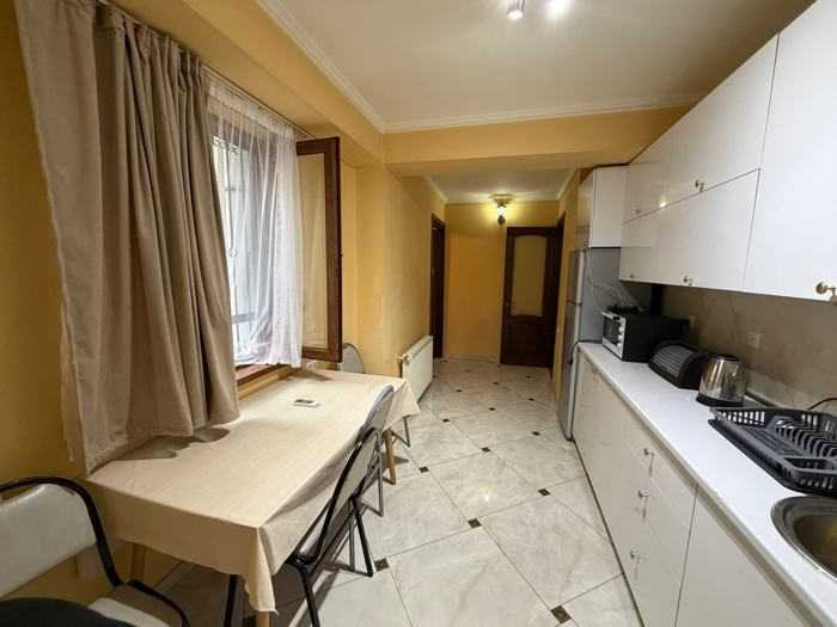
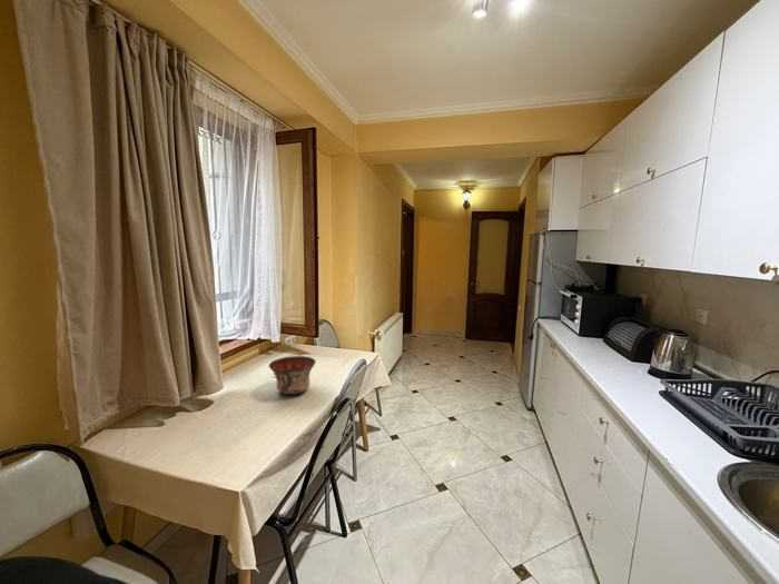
+ bowl (293, 376)
